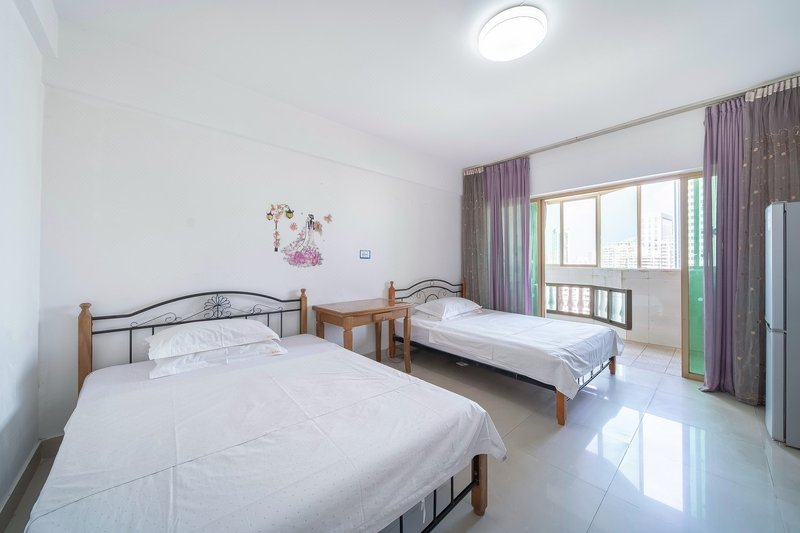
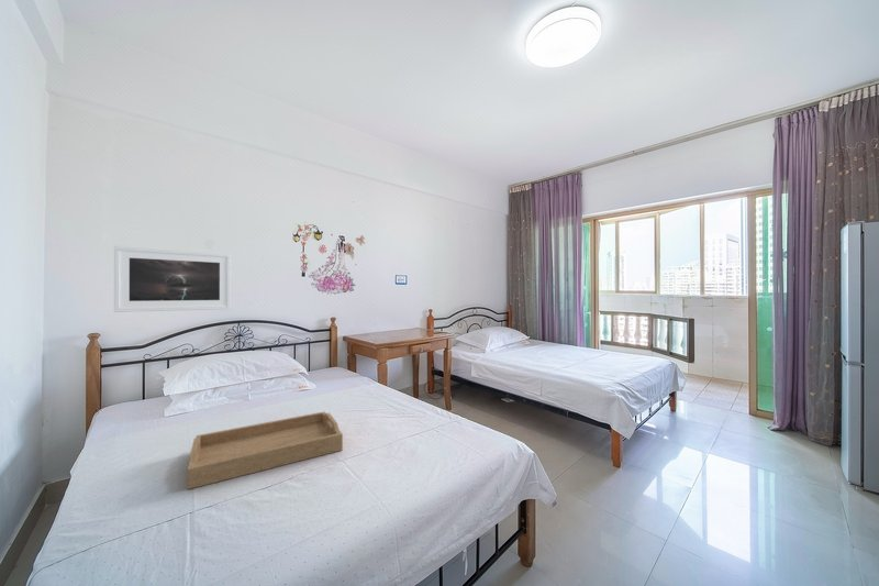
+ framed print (177, 280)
+ serving tray (269, 440)
